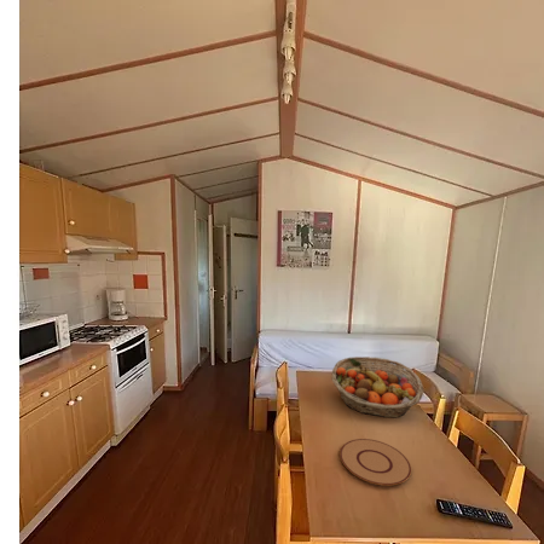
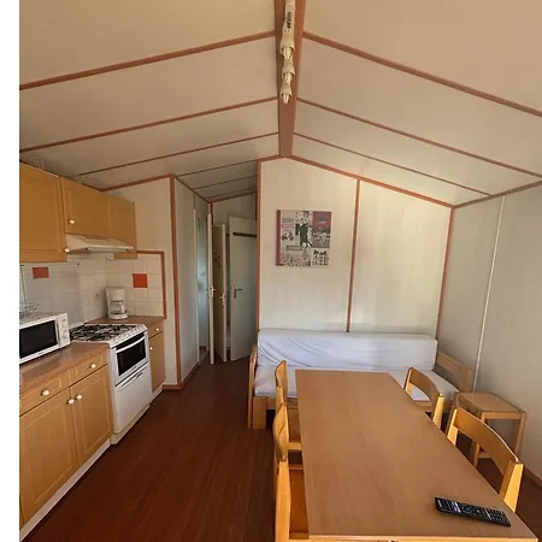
- fruit basket (375, 384)
- plate (374, 461)
